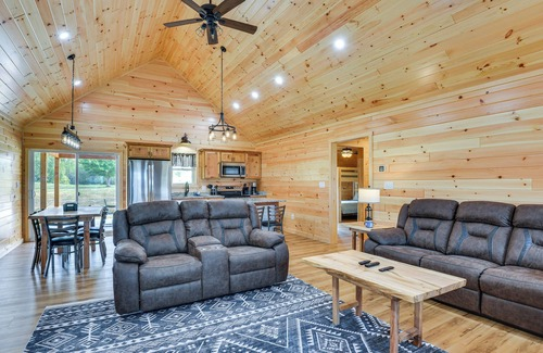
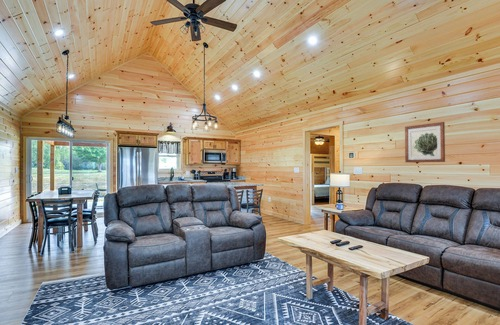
+ wall art (423, 143)
